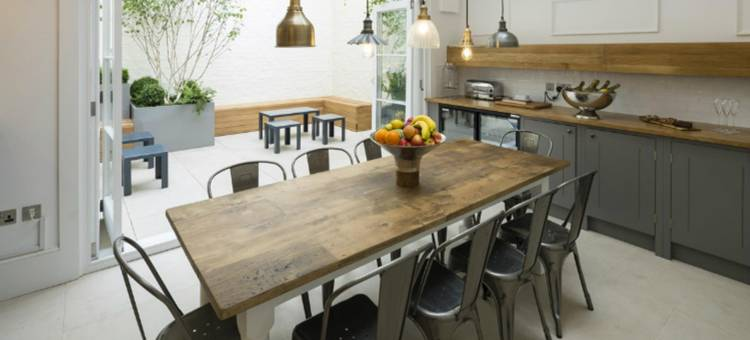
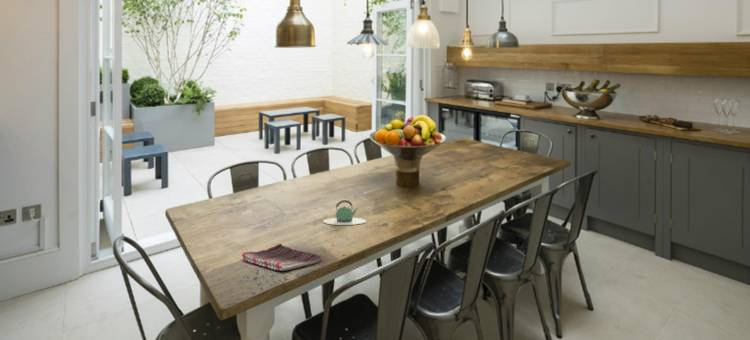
+ dish towel (281, 256)
+ teapot (344, 210)
